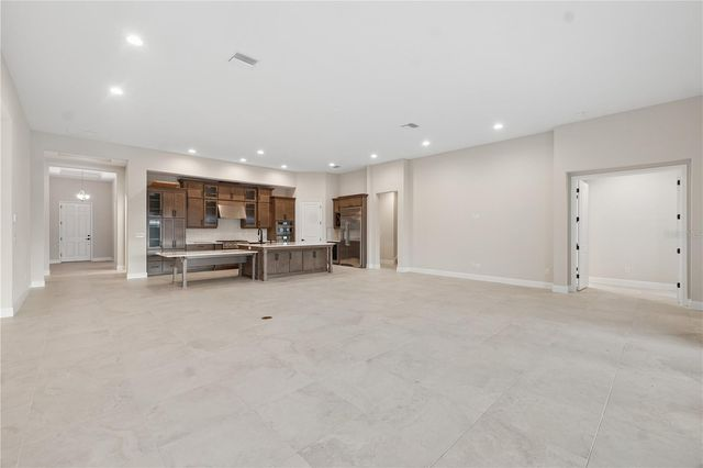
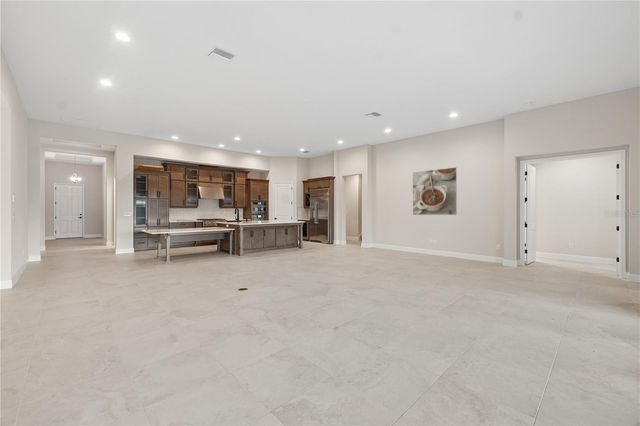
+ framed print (433, 192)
